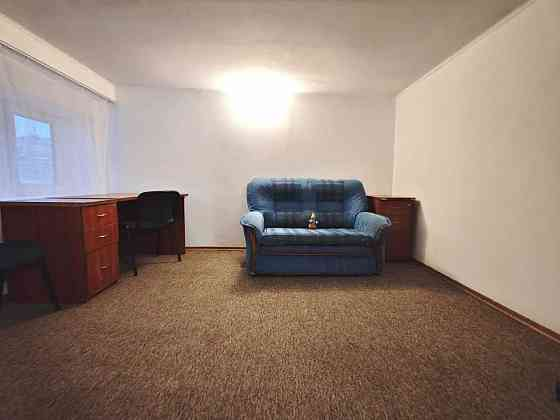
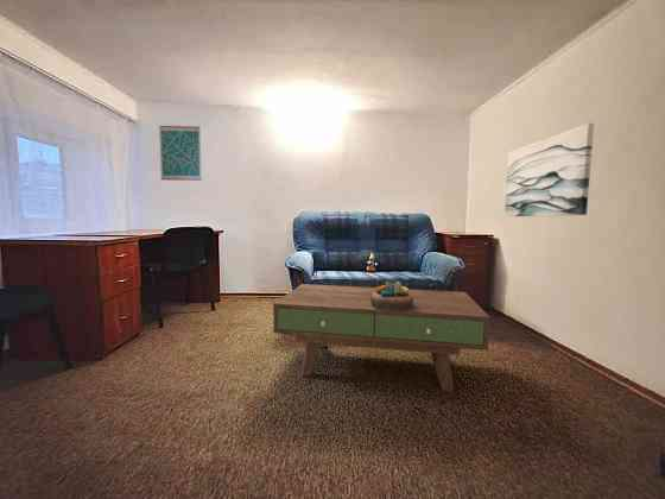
+ decorative bowl (392, 291)
+ coffee table (376, 331)
+ wall art (180, 153)
+ wall art (540, 178)
